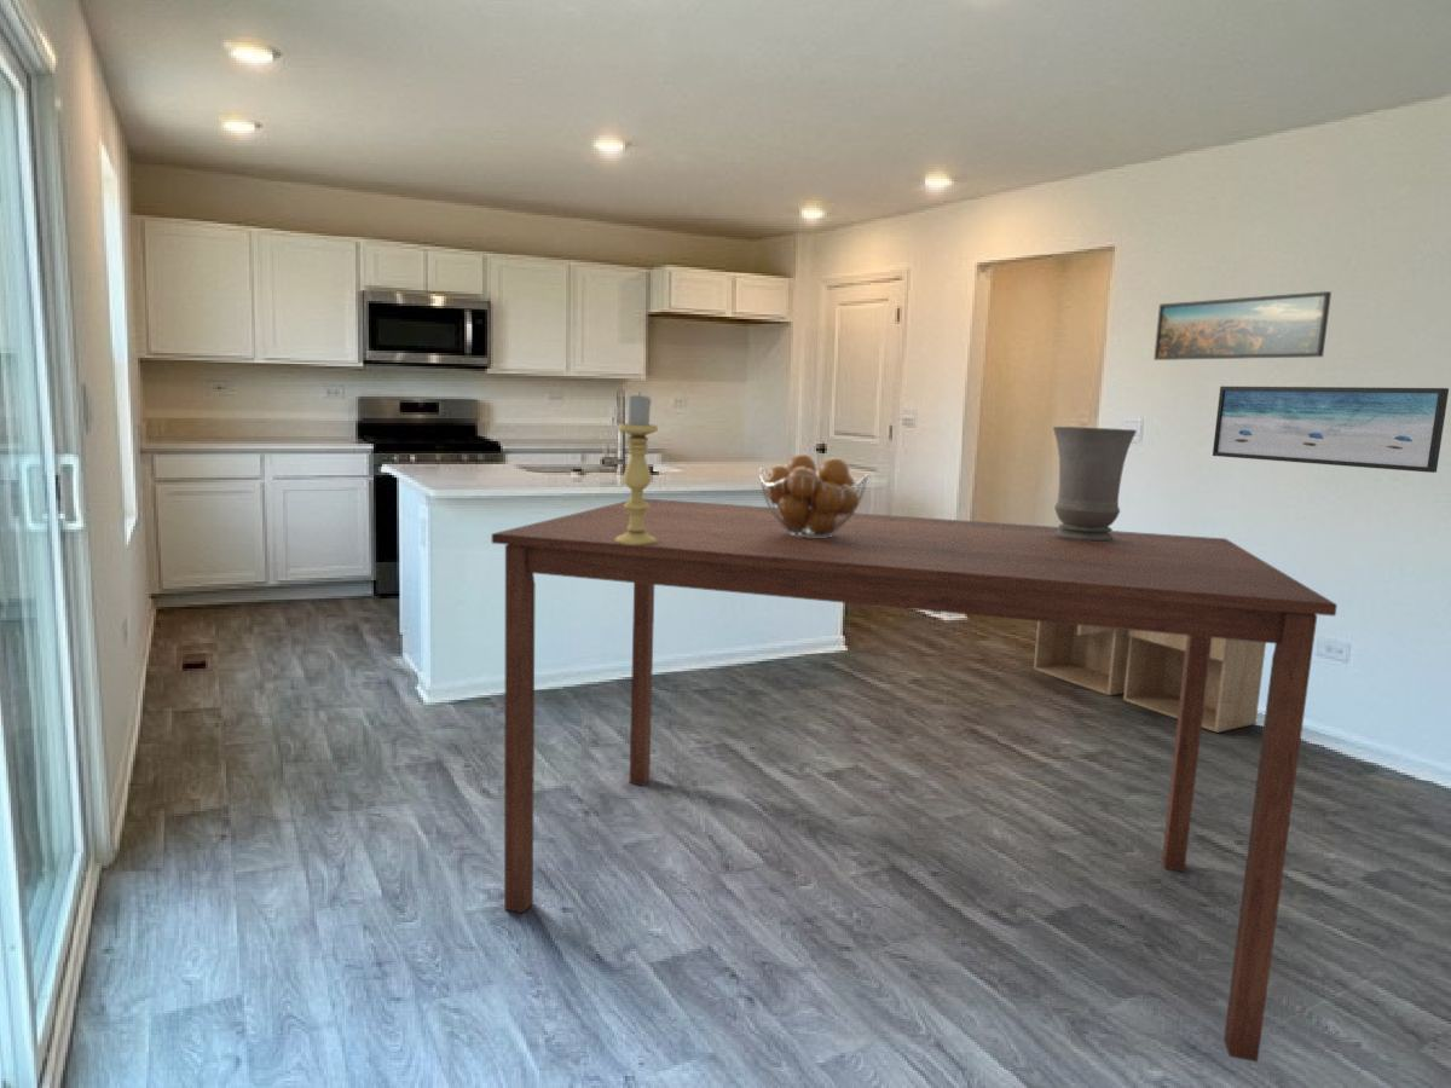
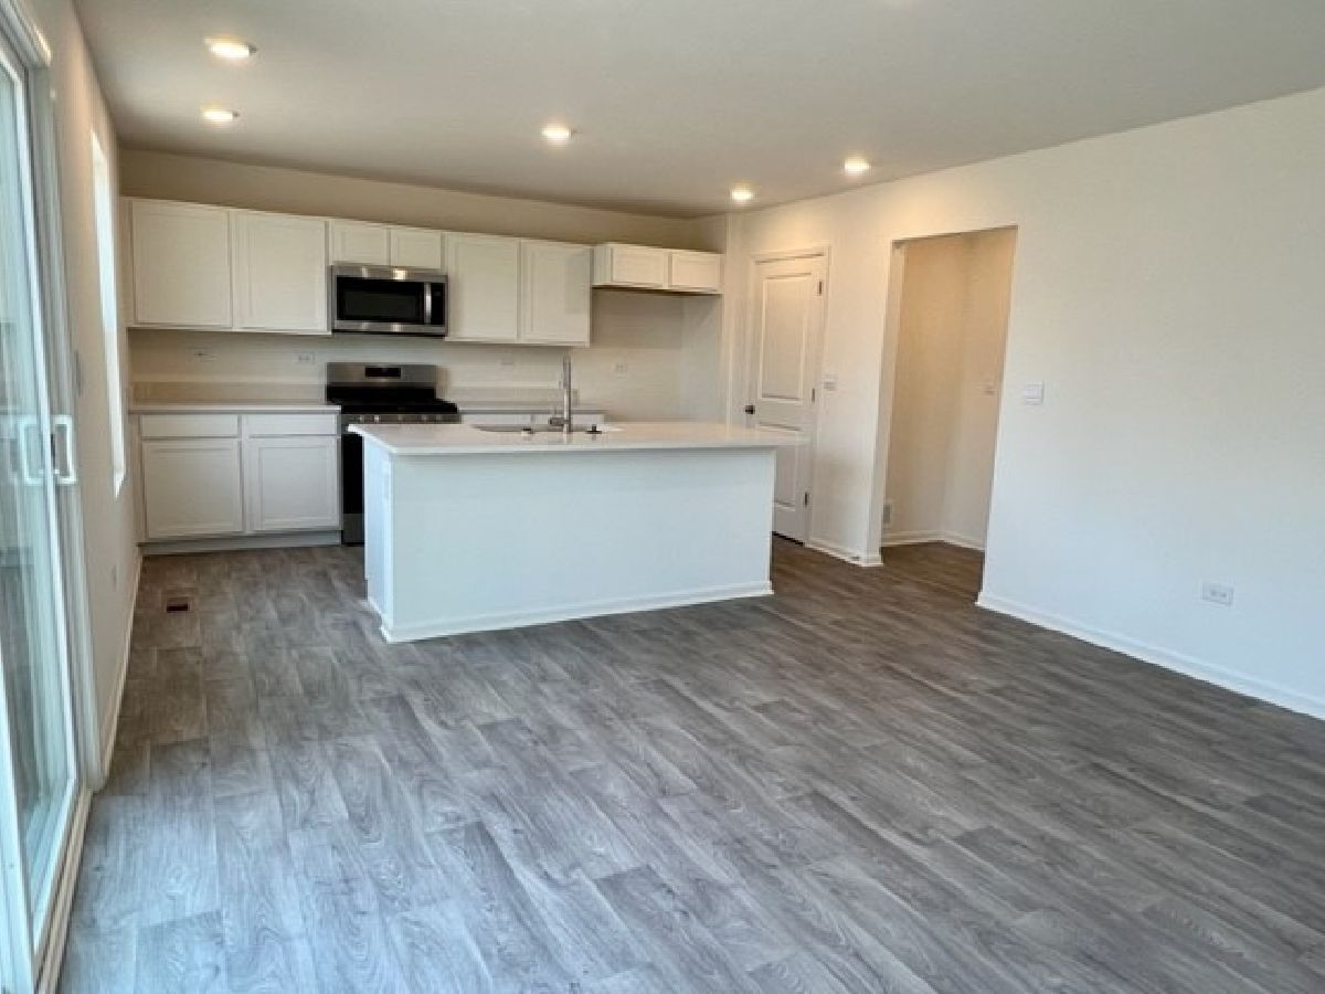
- fruit basket (811, 494)
- wall art (1318, 424)
- candle holder (637, 467)
- vase (1088, 482)
- dining table (894, 607)
- storage cabinet (1125, 641)
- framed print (1235, 328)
